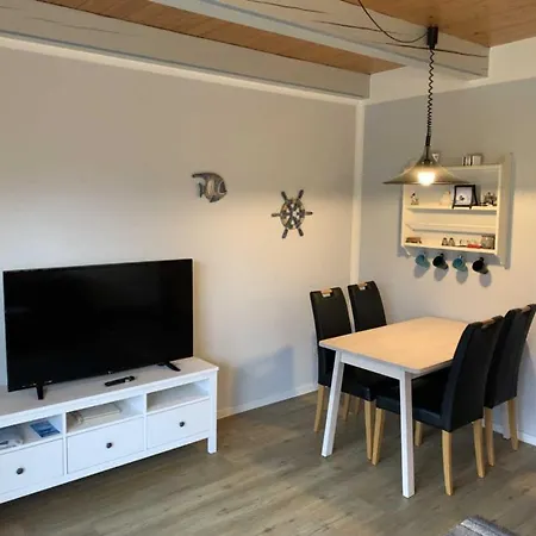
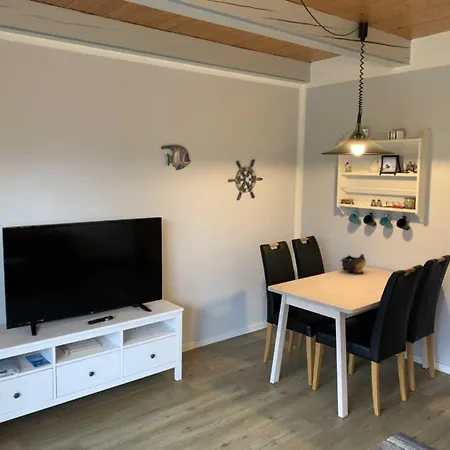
+ decorative bowl (352, 263)
